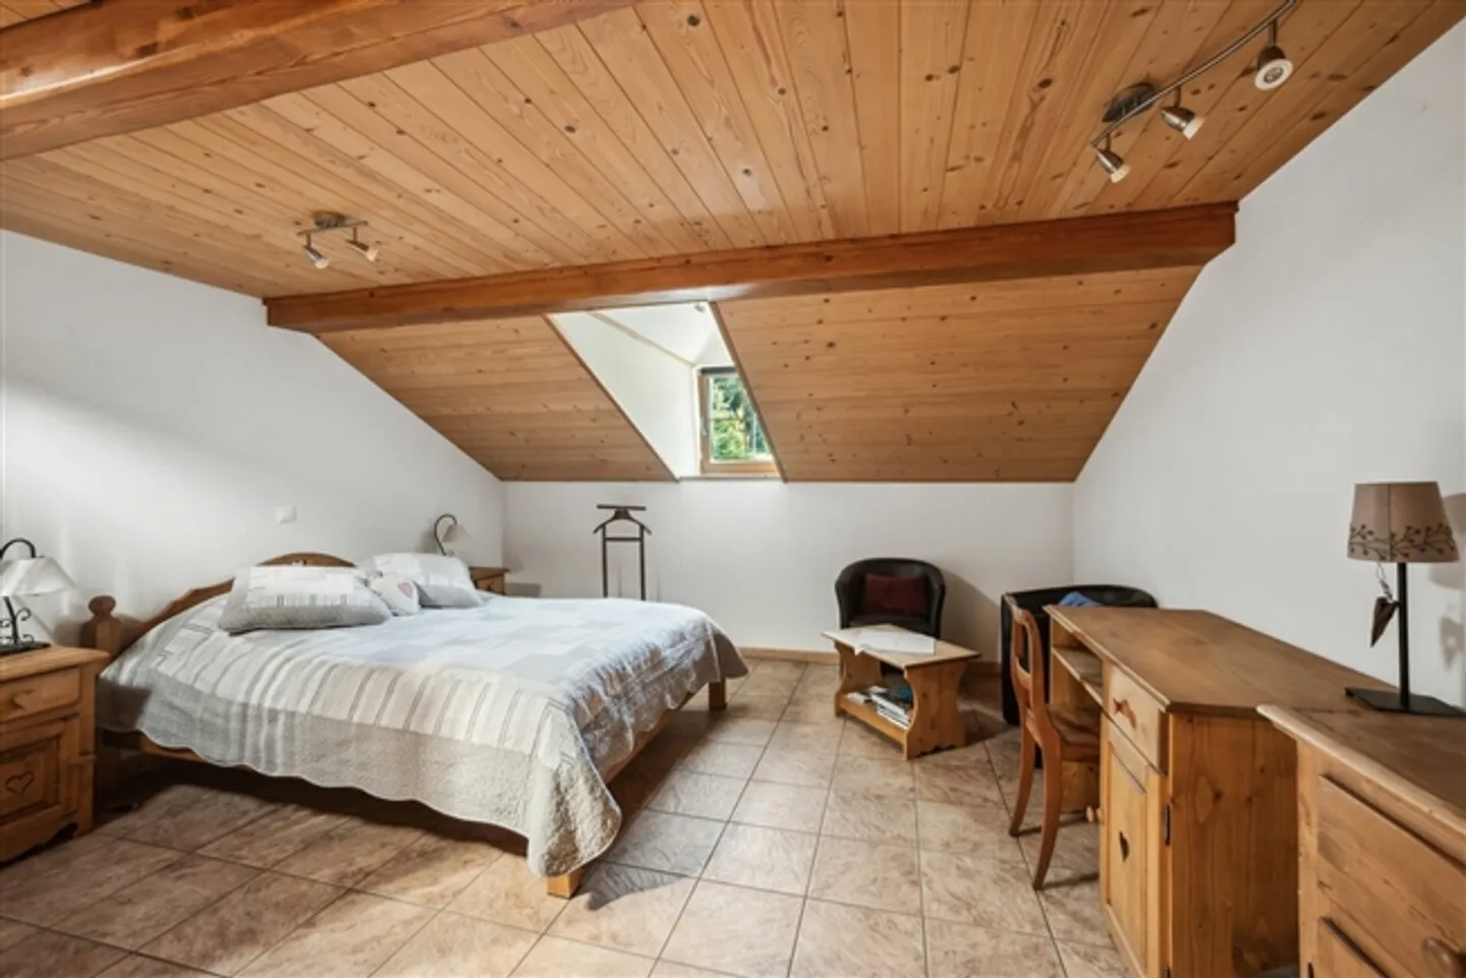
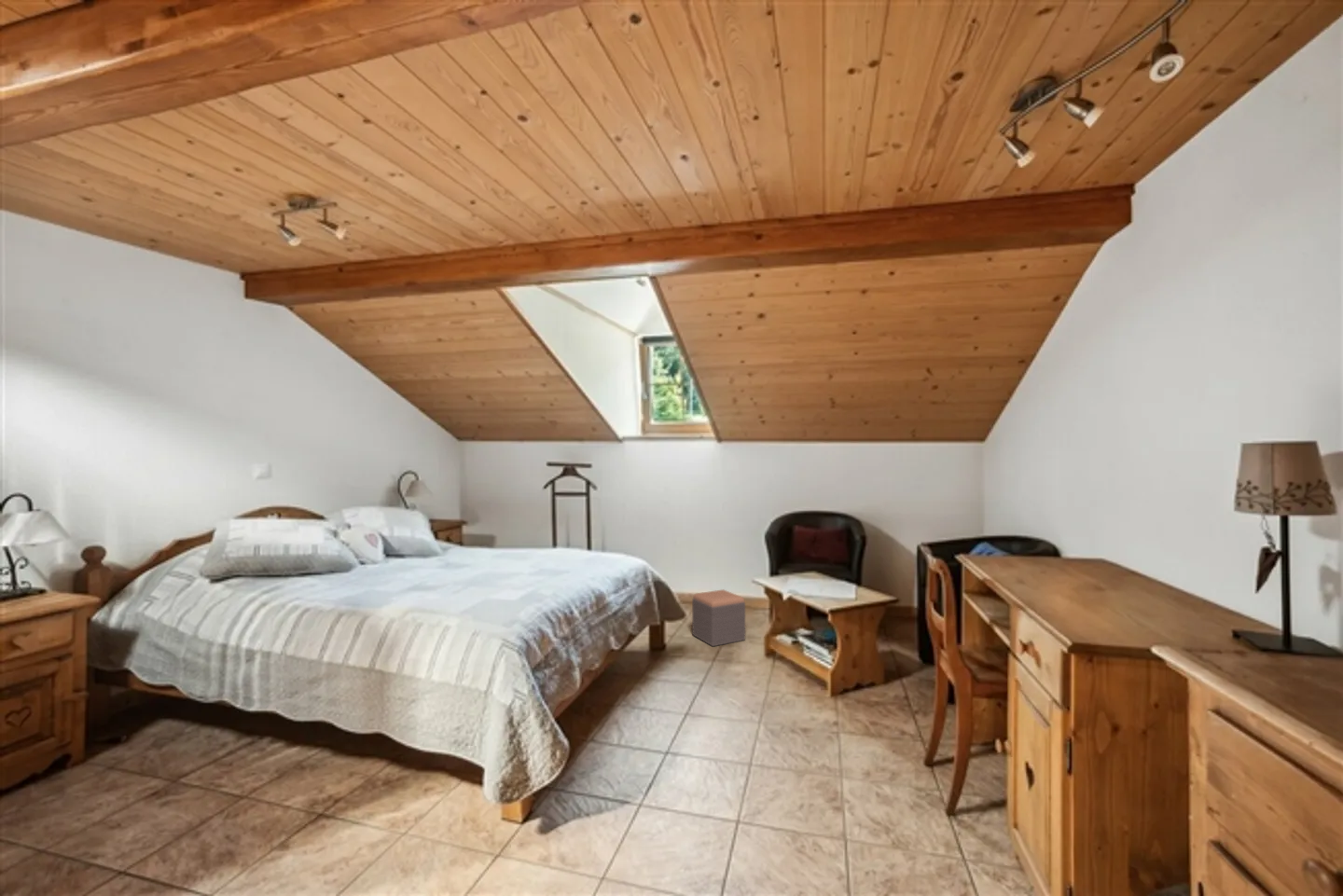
+ footstool (718, 615)
